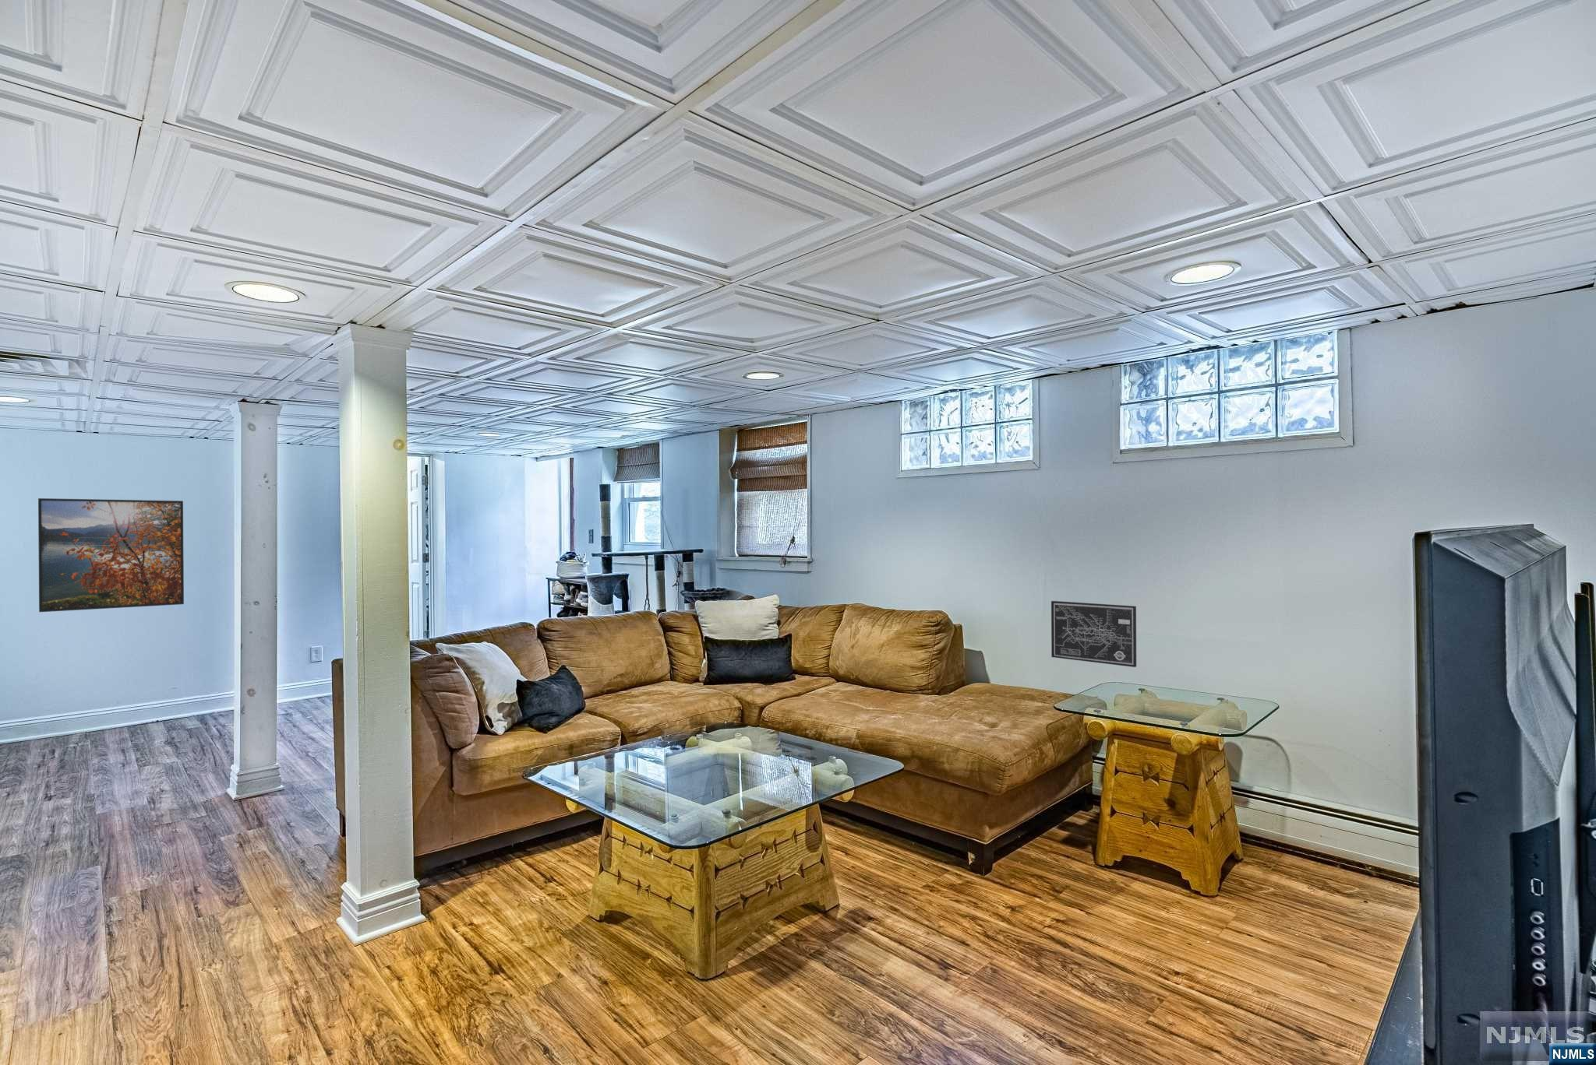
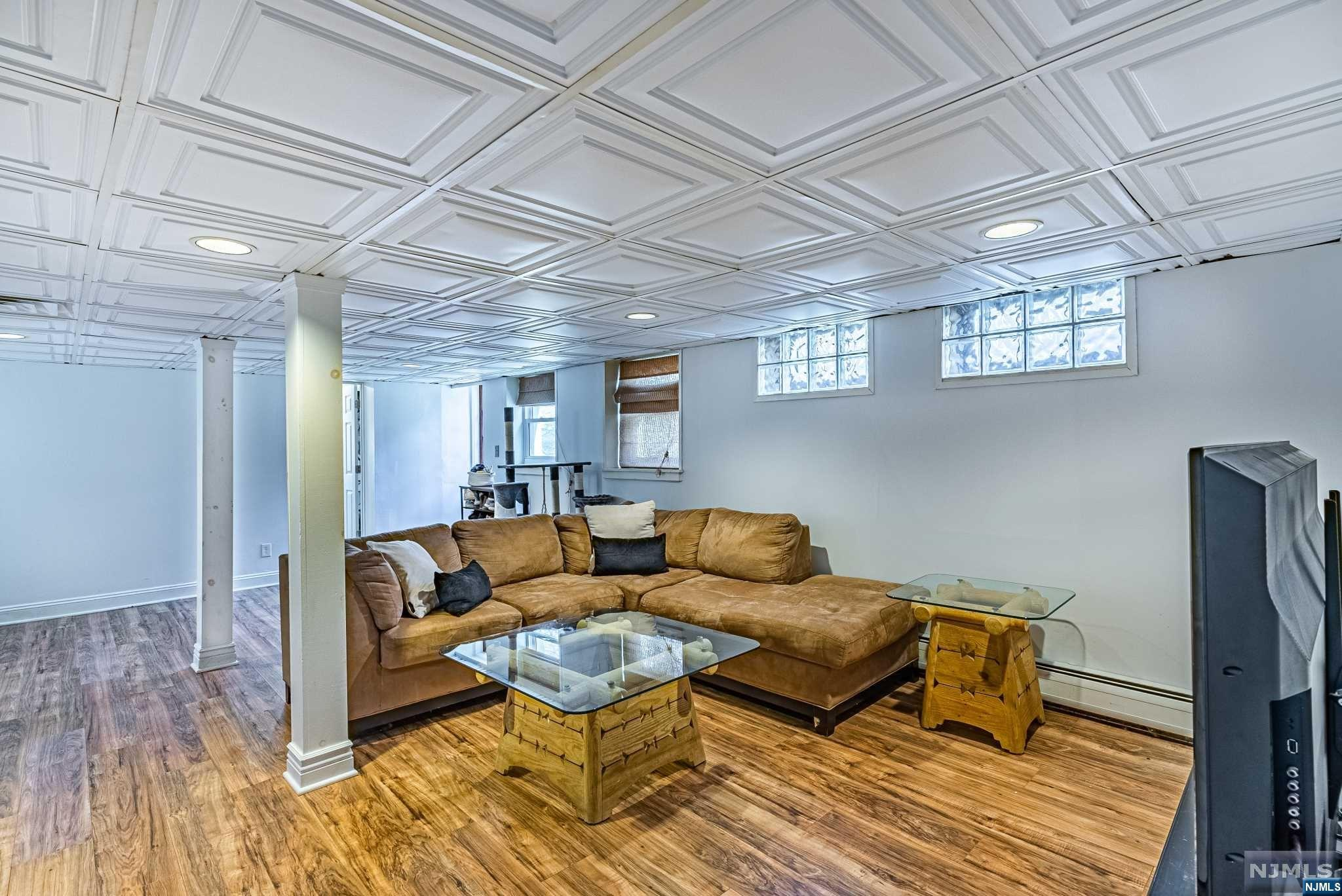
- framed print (114, 554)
- wall art (1092, 632)
